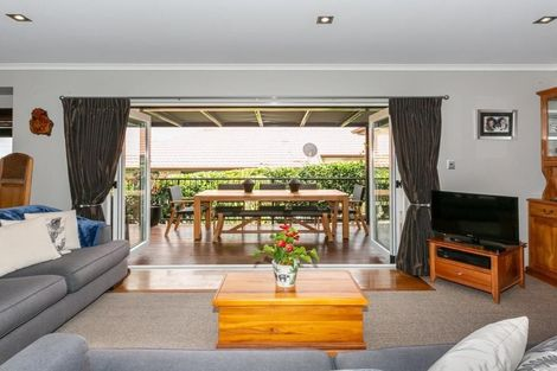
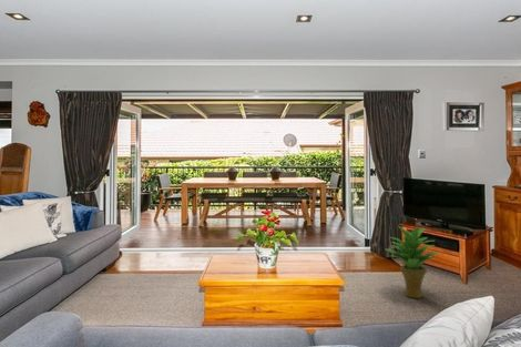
+ potted plant (413, 261)
